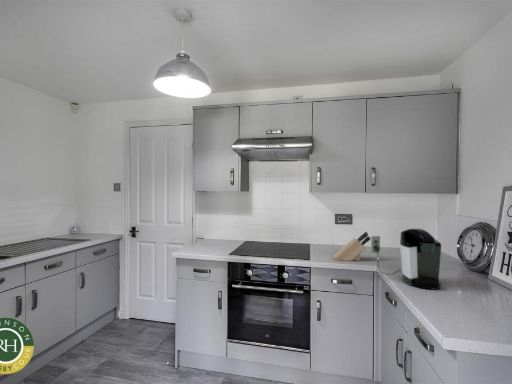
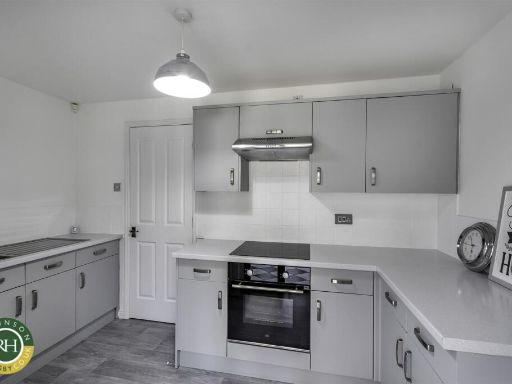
- knife block (351, 245)
- coffee maker (409, 256)
